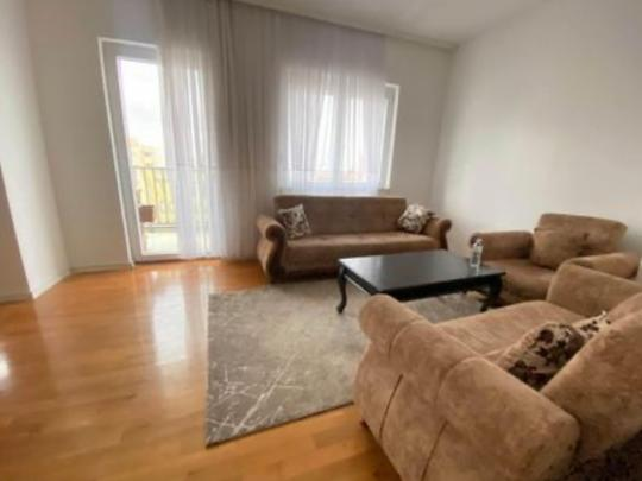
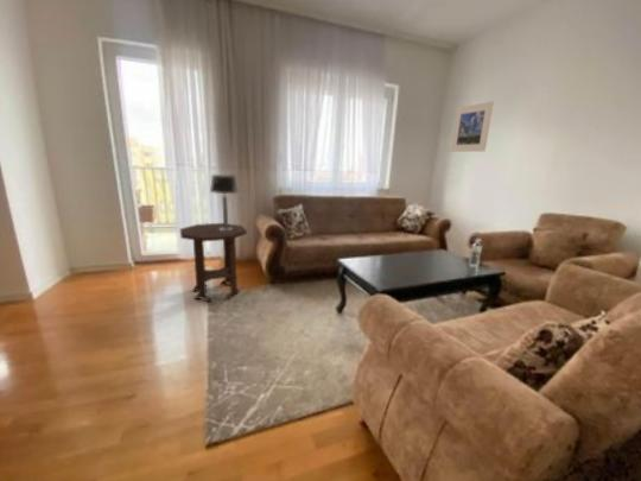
+ table lamp (224, 202)
+ side table (215, 270)
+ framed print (470, 128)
